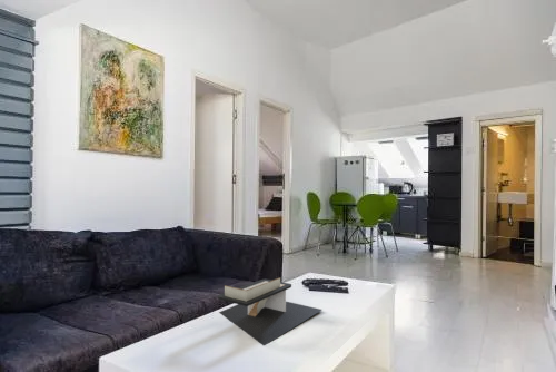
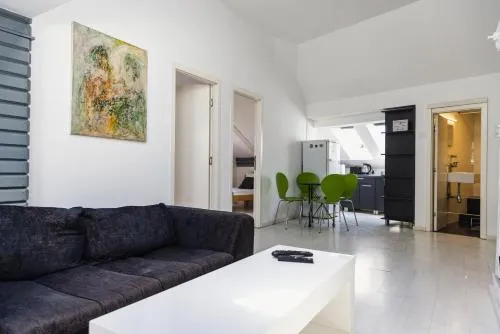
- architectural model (256, 298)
